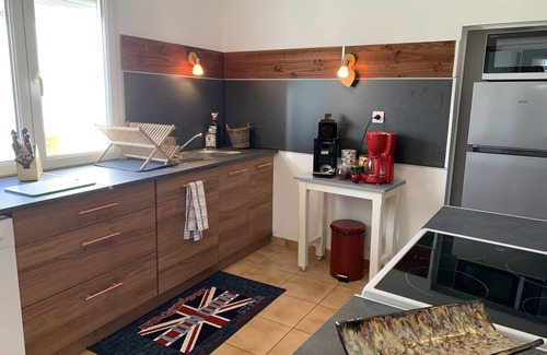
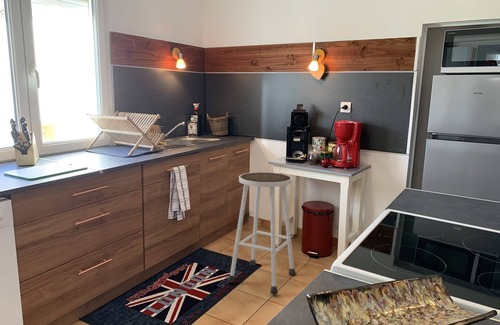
+ stool (261, 231)
